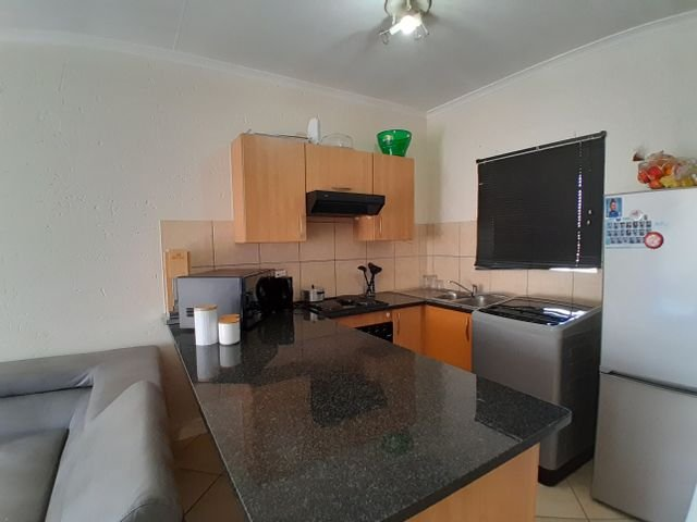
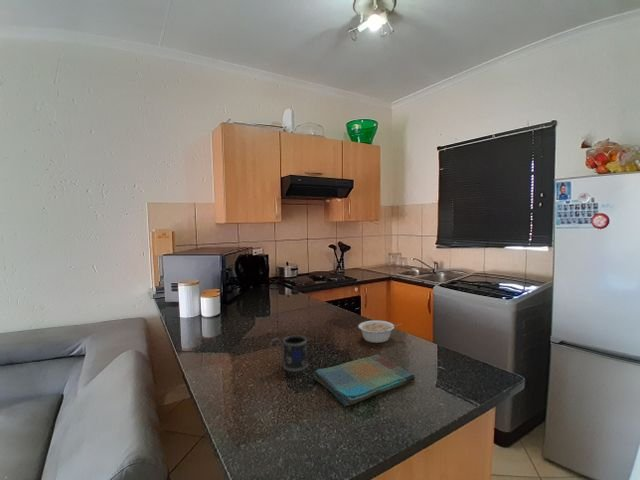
+ mug (289, 351)
+ dish towel (363, 375)
+ legume (377, 330)
